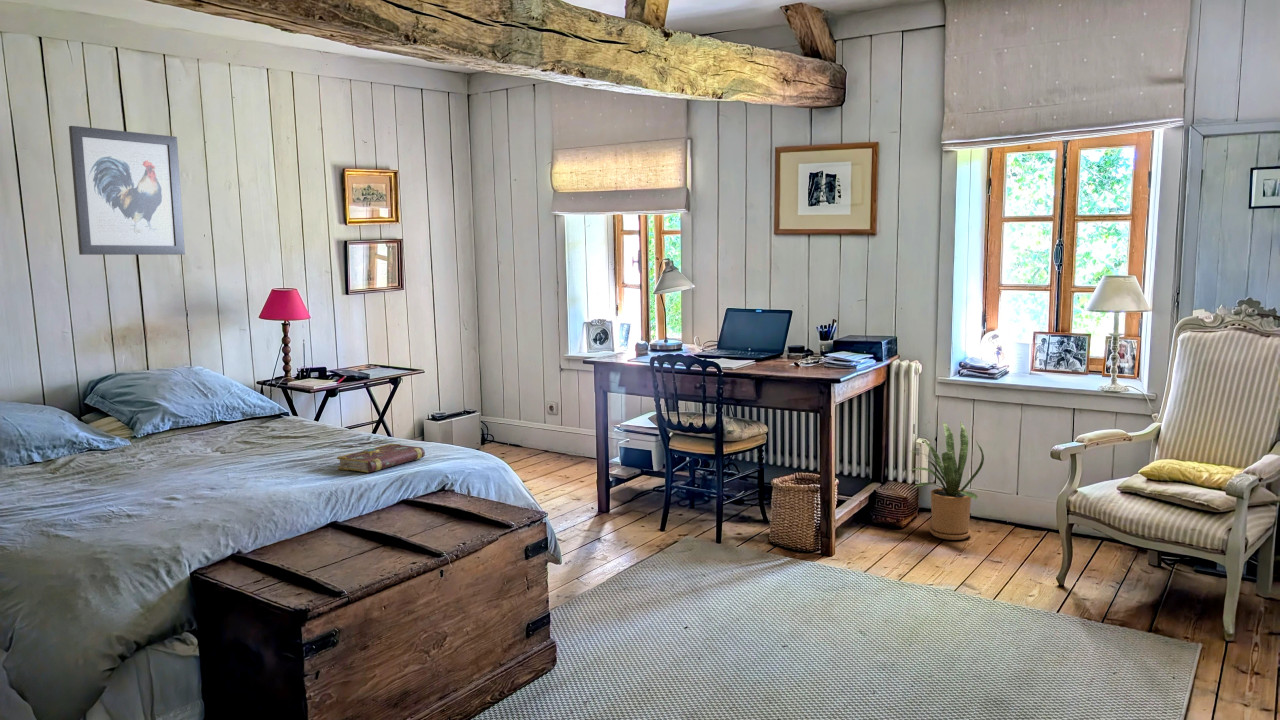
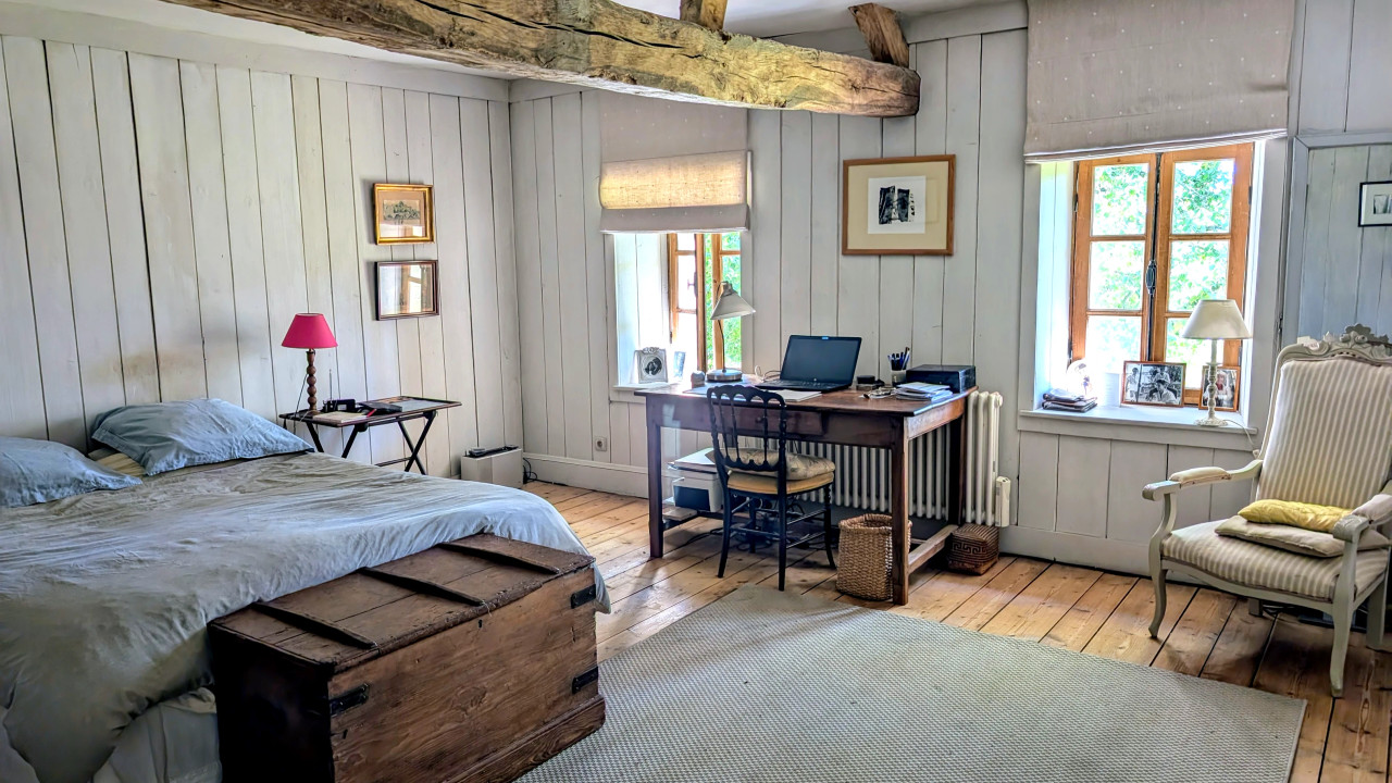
- house plant (944, 480)
- book (382, 457)
- wall art (129, 193)
